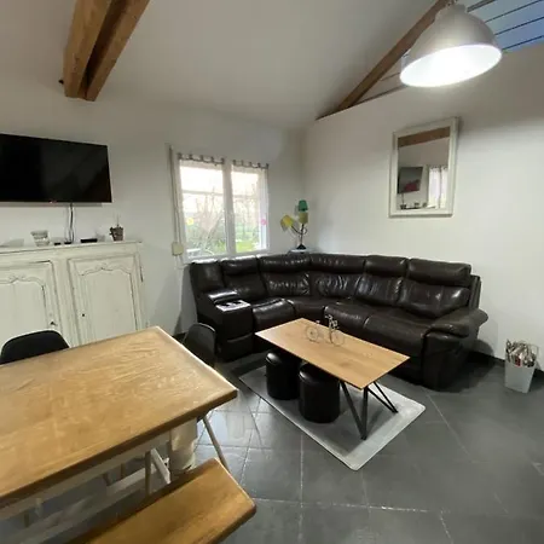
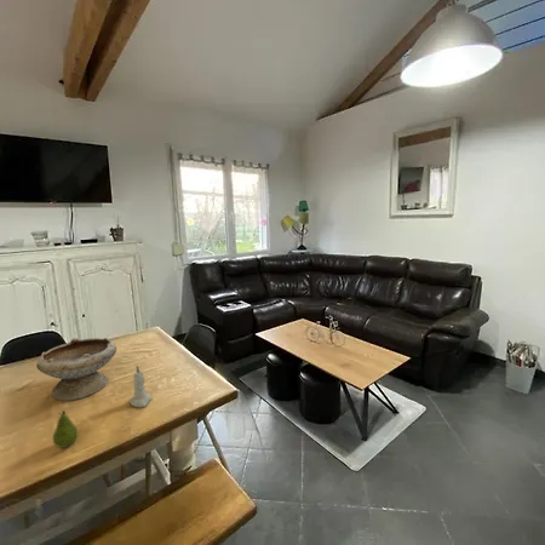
+ bowl (80, 366)
+ fruit (64, 428)
+ candle (138, 383)
